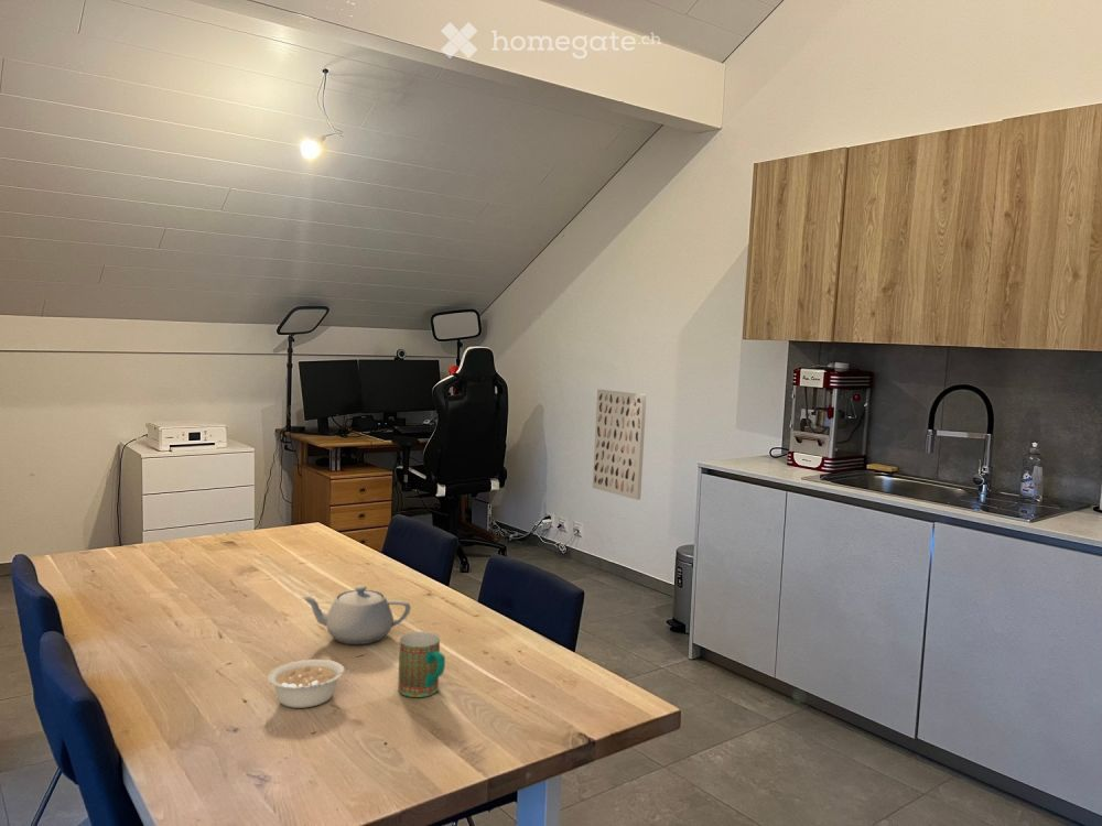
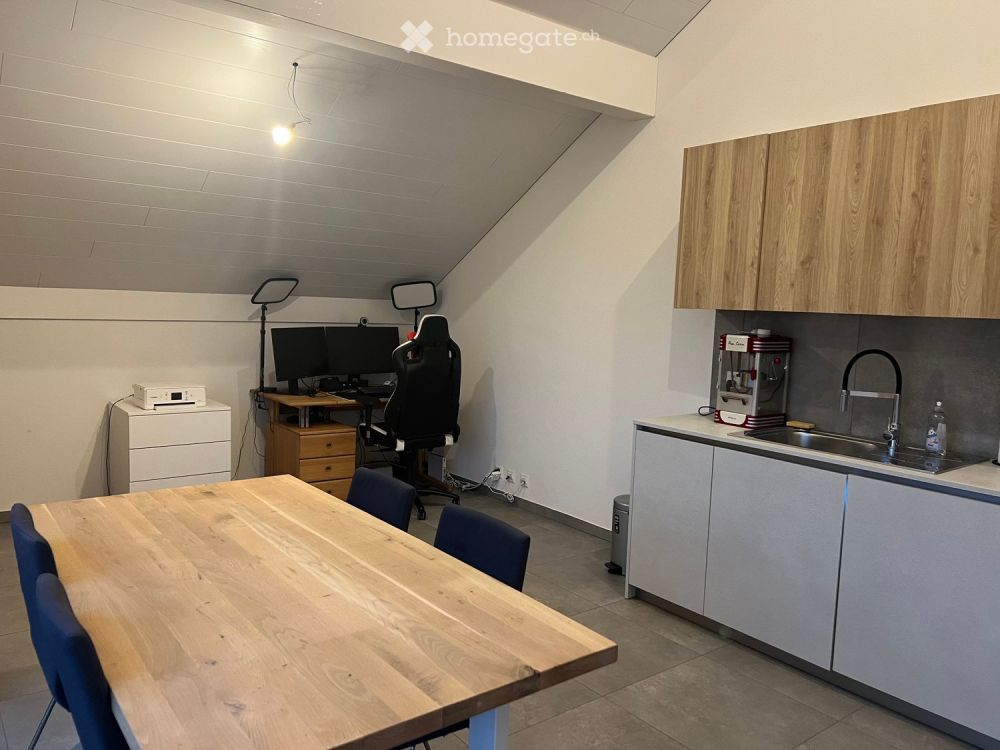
- teapot (357, 611)
- legume (309, 682)
- mug (424, 666)
- wall art (618, 443)
